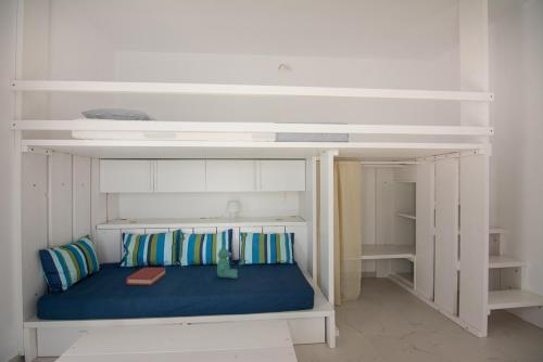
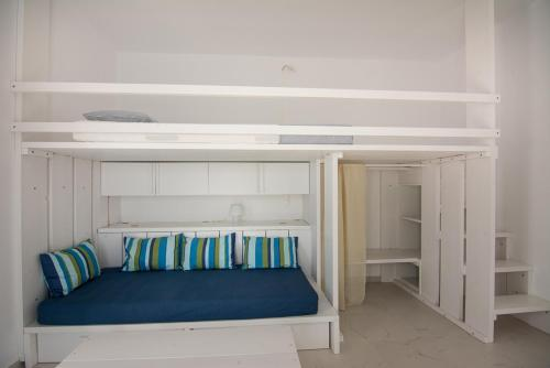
- hardback book (147, 275)
- teddy bear (227, 260)
